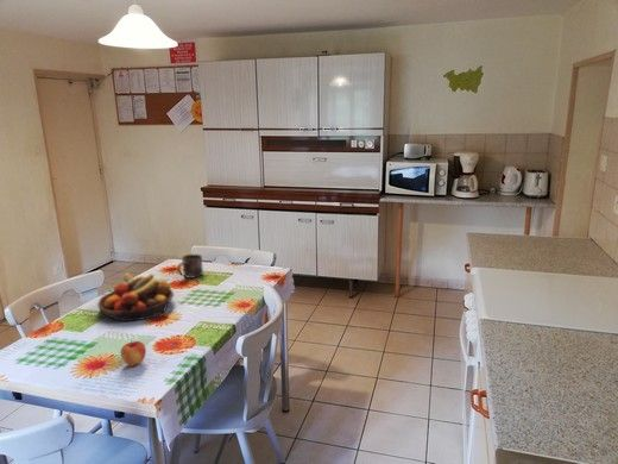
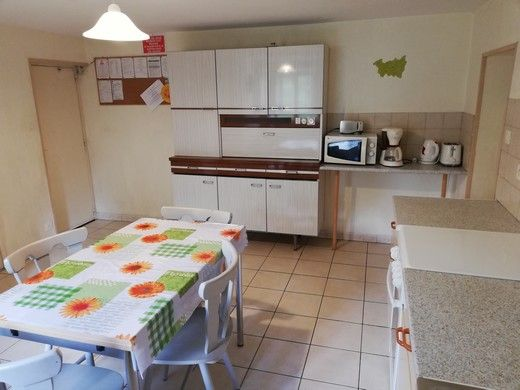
- fruit bowl (135, 294)
- mug (190, 267)
- apple (133, 352)
